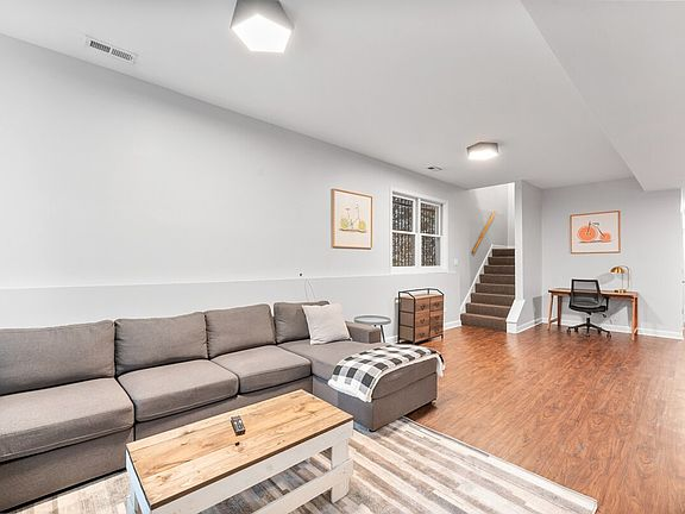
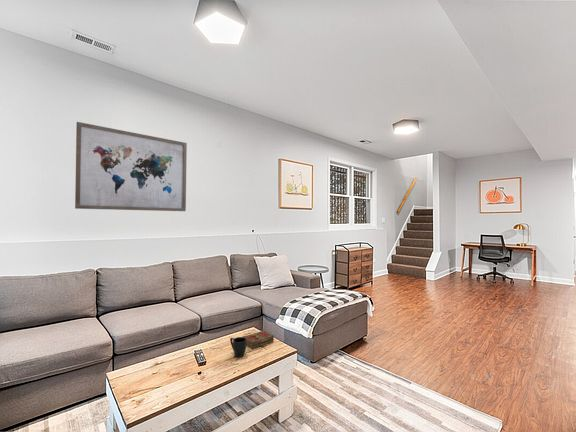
+ wall art (137, 171)
+ book (258, 338)
+ mug (237, 346)
